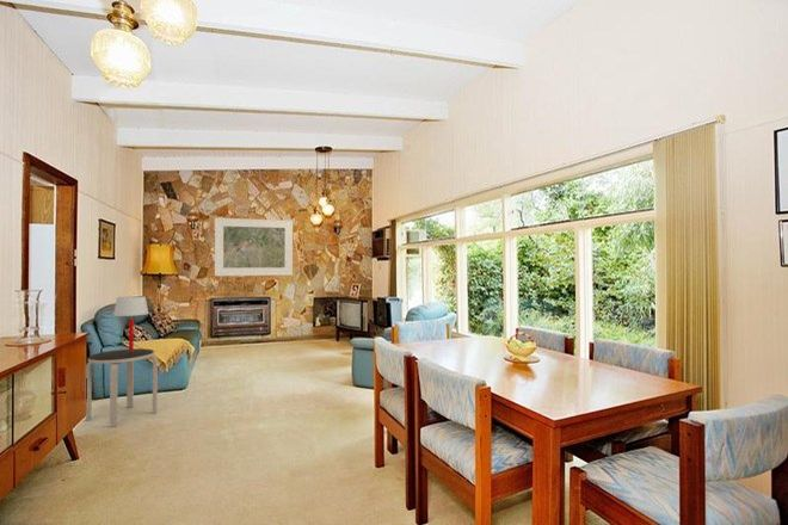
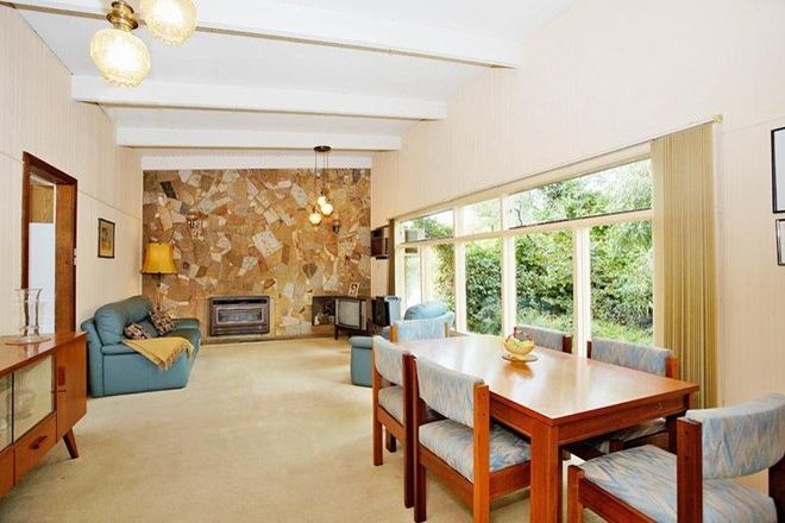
- table lamp (130, 323)
- side table (127, 384)
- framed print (254, 247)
